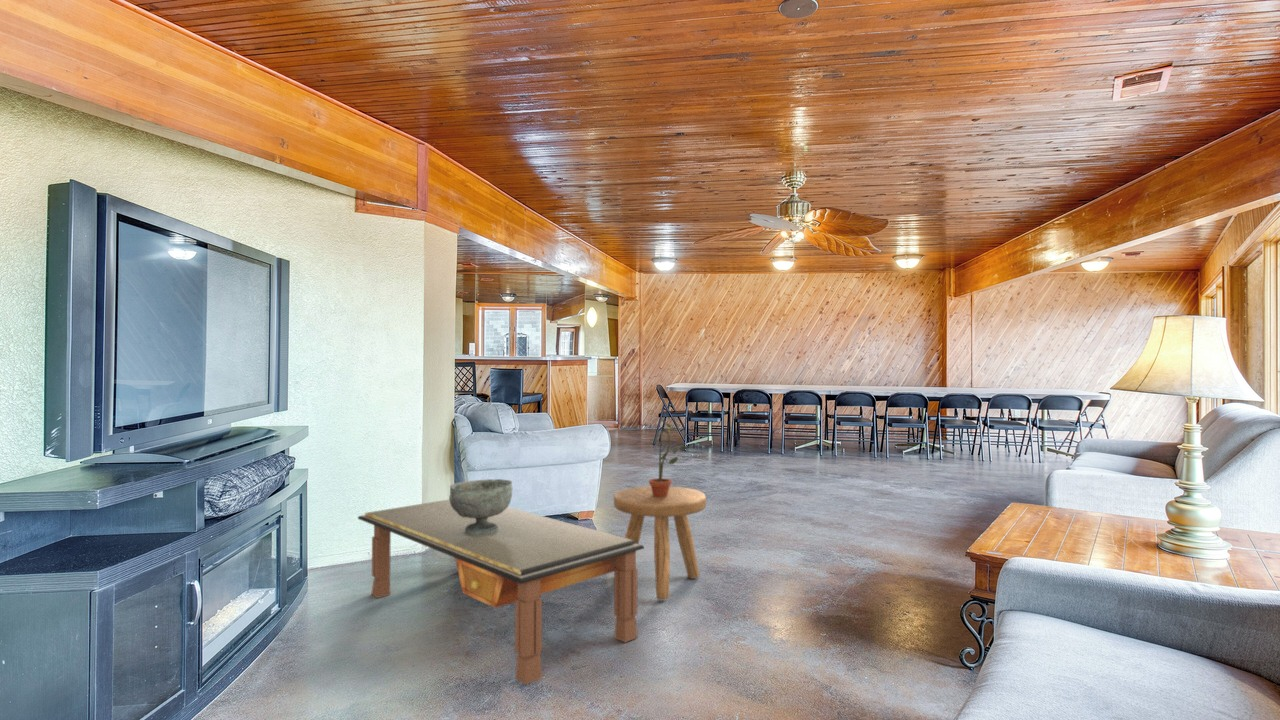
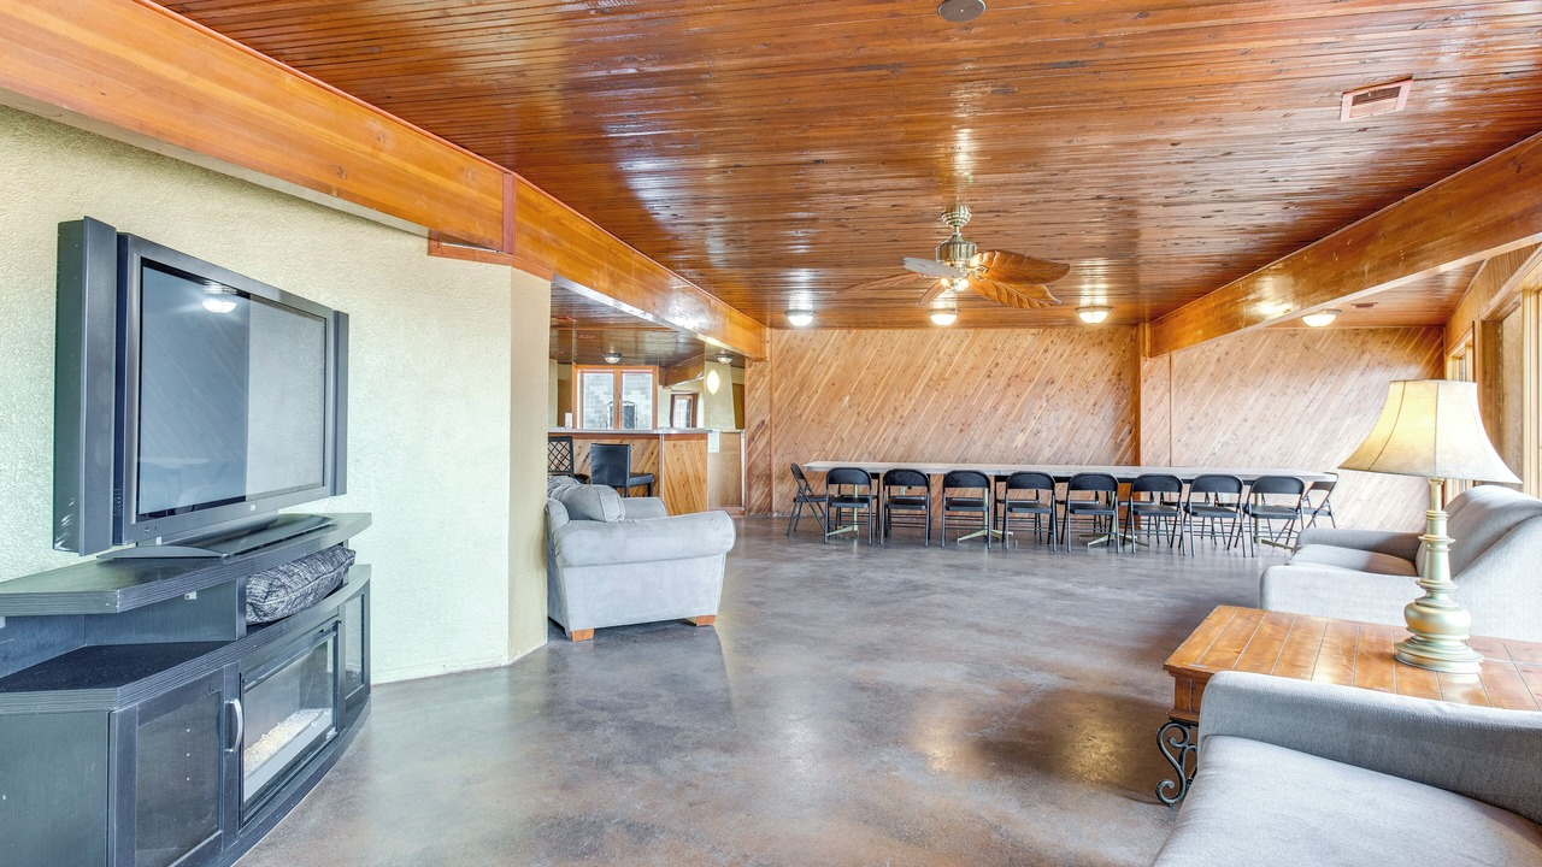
- potted plant (661, 457)
- decorative bowl (480, 506)
- coffee table (485, 568)
- stool (660, 539)
